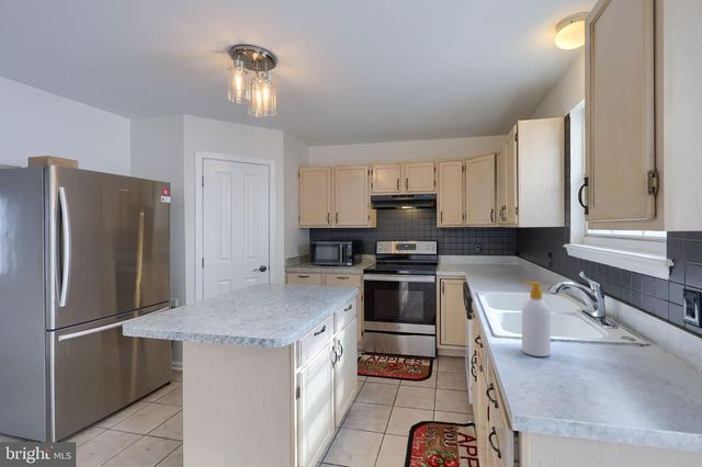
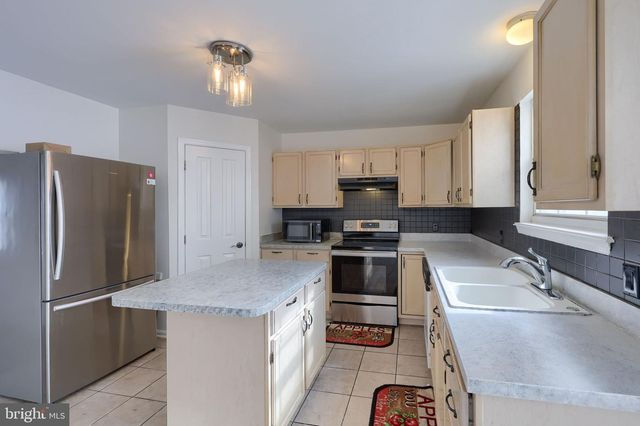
- soap bottle (534, 317)
